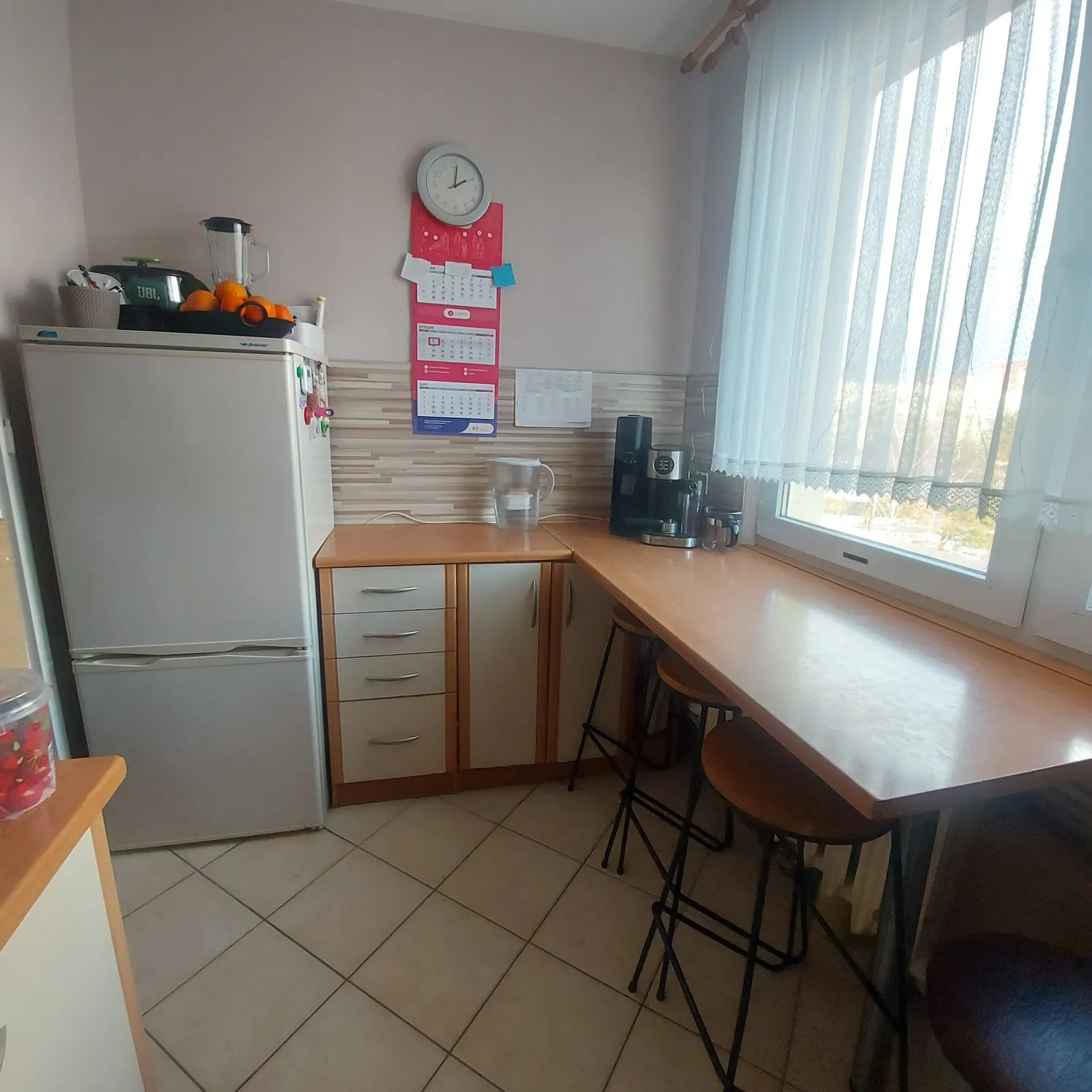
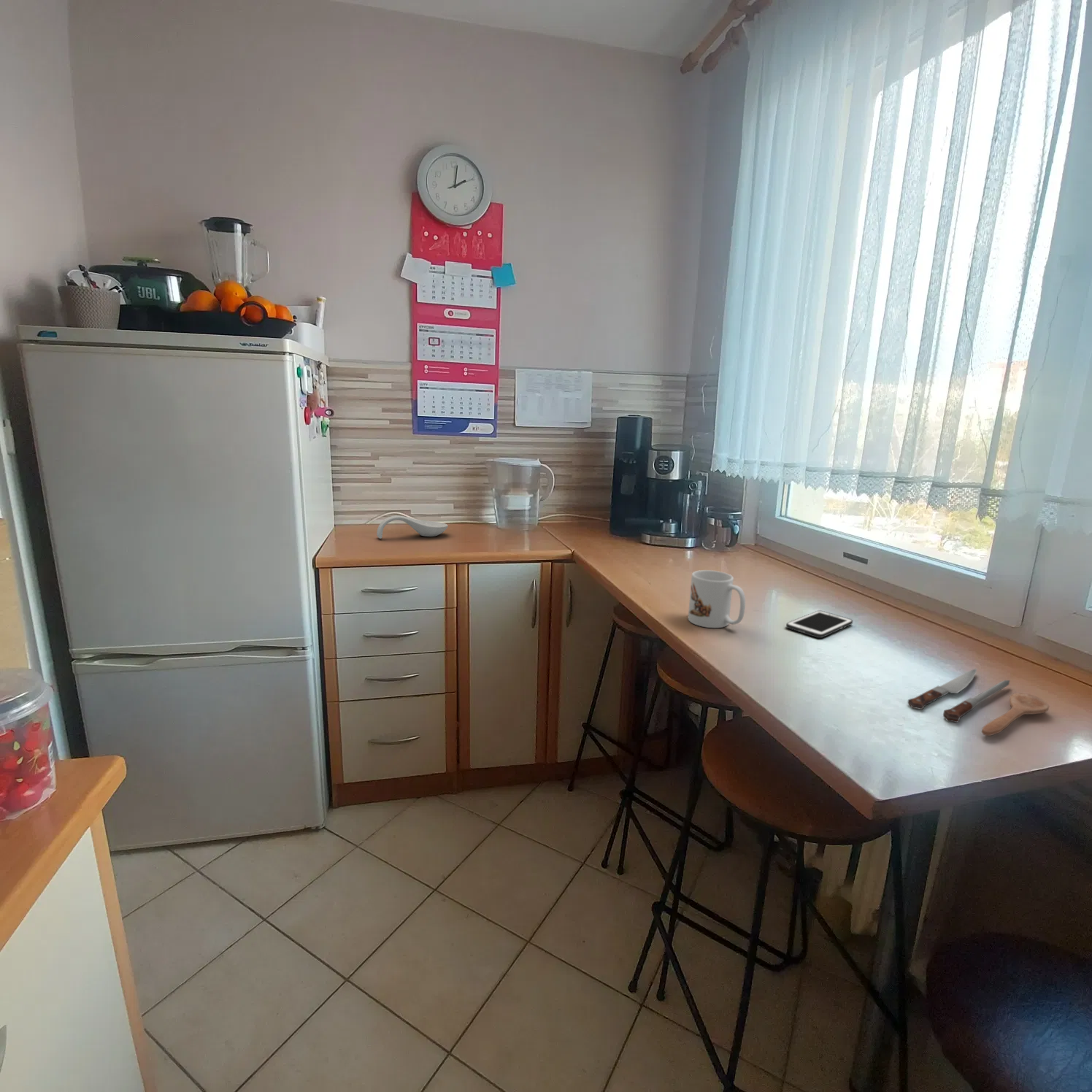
+ mug (718, 600)
+ cell phone (820, 623)
+ spoon (986, 698)
+ spoon rest (413, 526)
